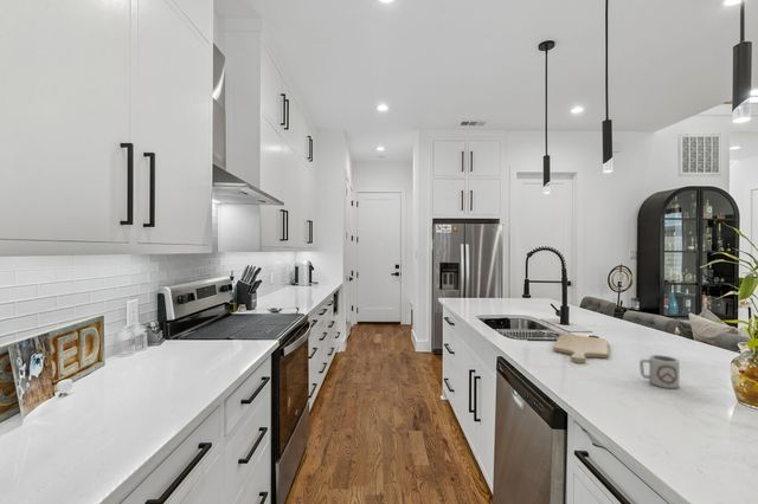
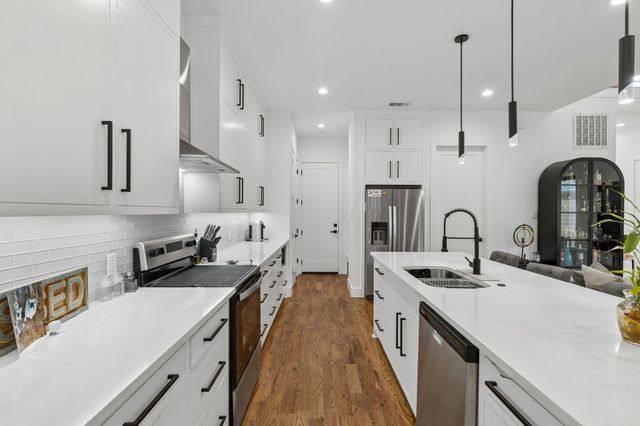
- chopping board (580, 347)
- cup (659, 370)
